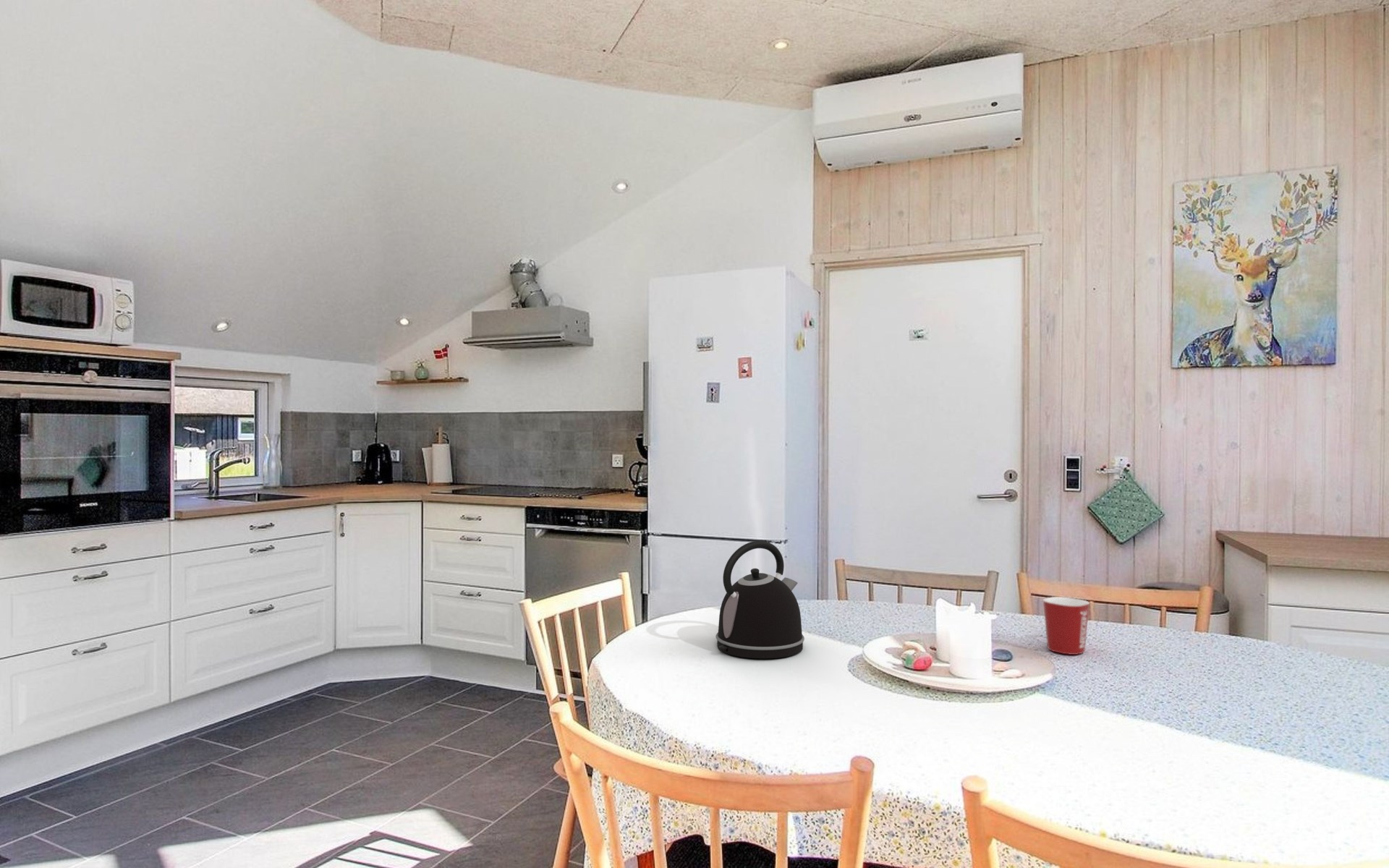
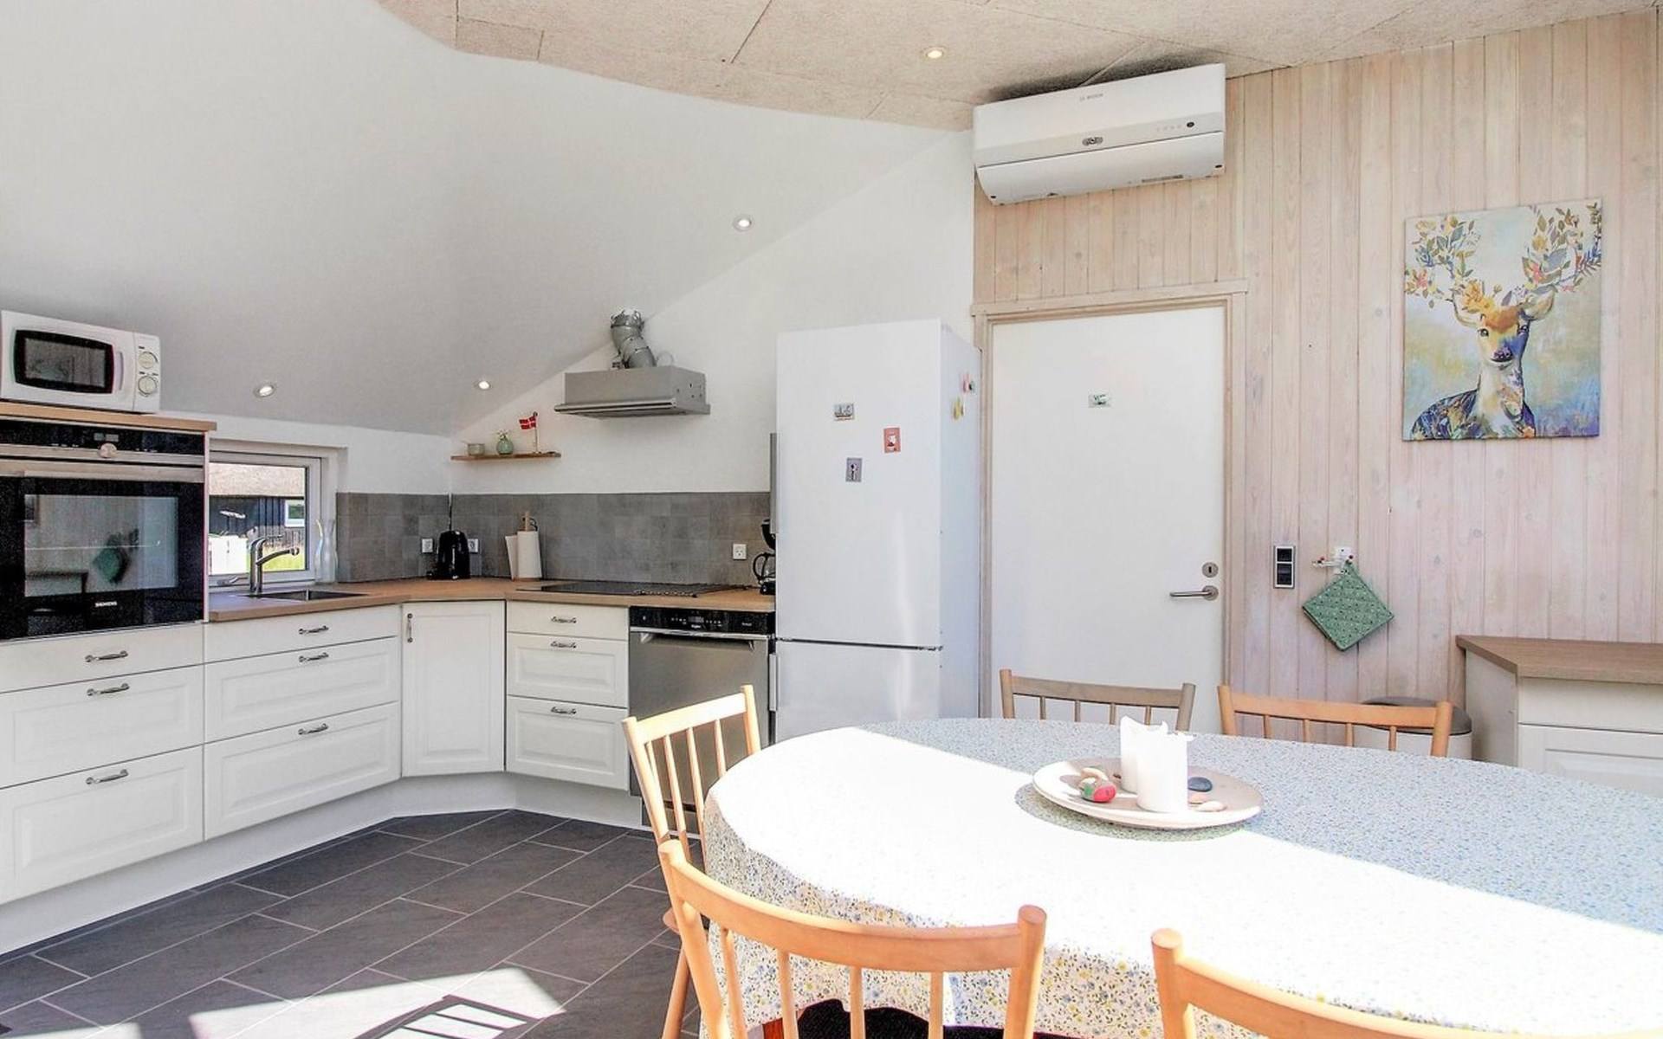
- kettle (759, 593)
- mug (1071, 624)
